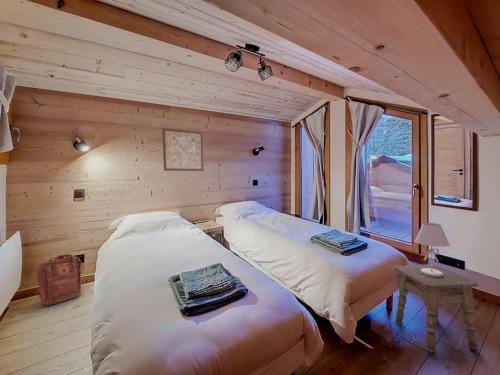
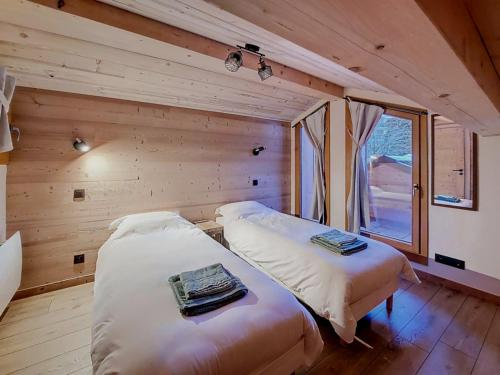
- backpack (60, 276)
- table lamp (431, 248)
- wall art (182, 151)
- side table (432, 304)
